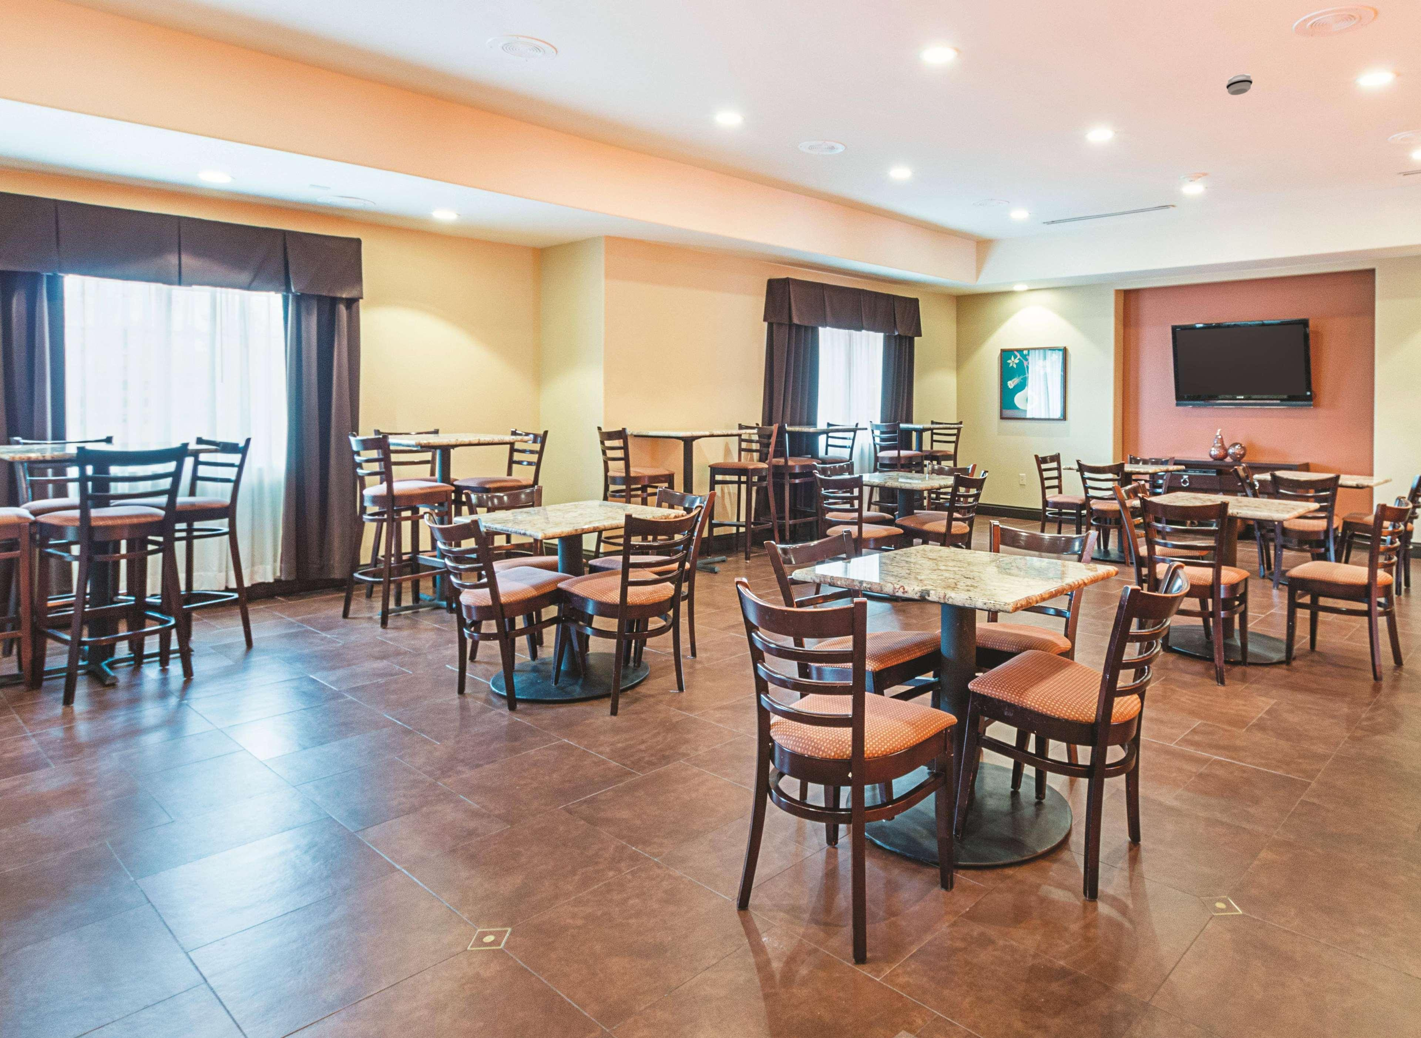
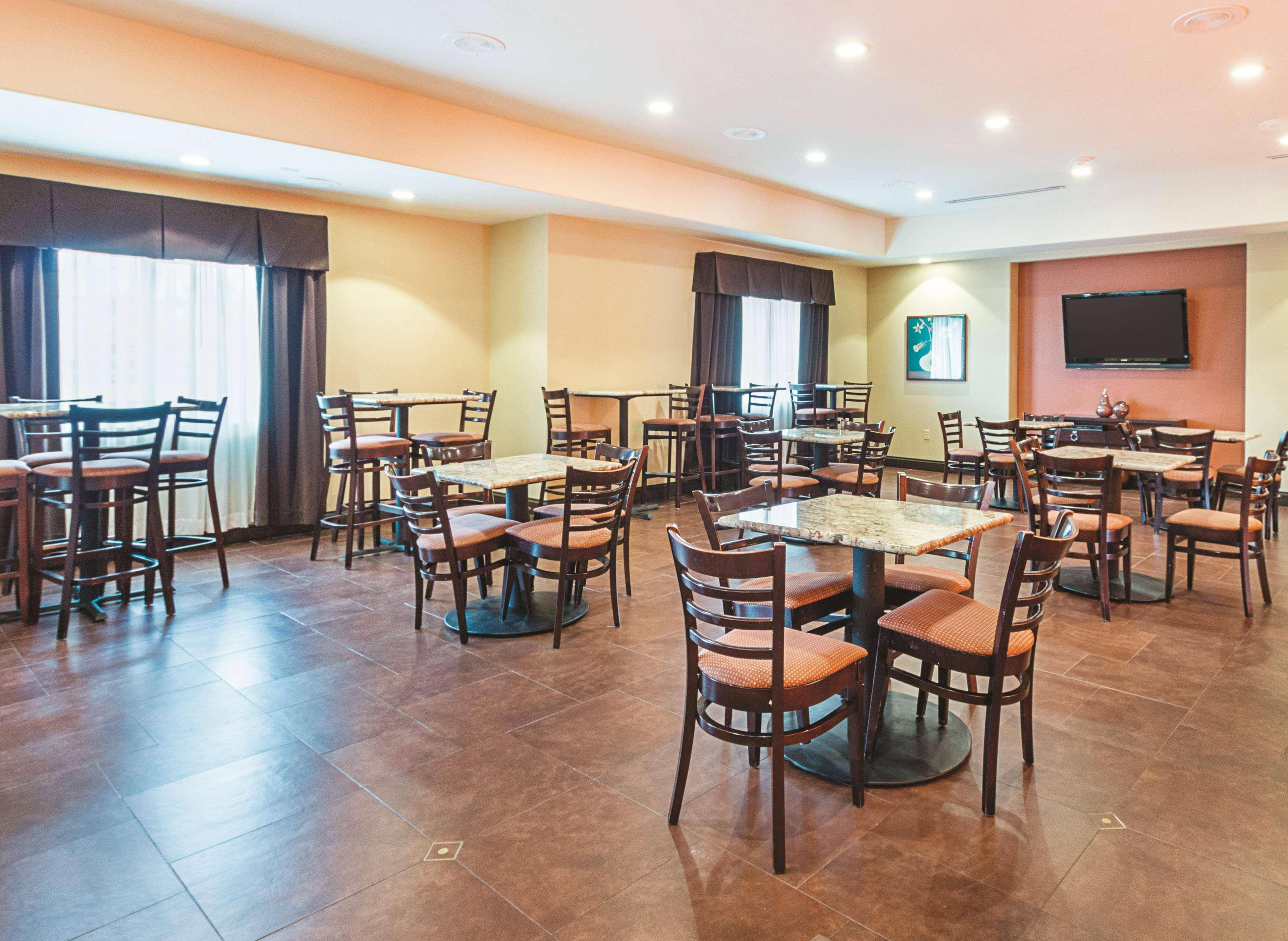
- smoke detector (1239, 85)
